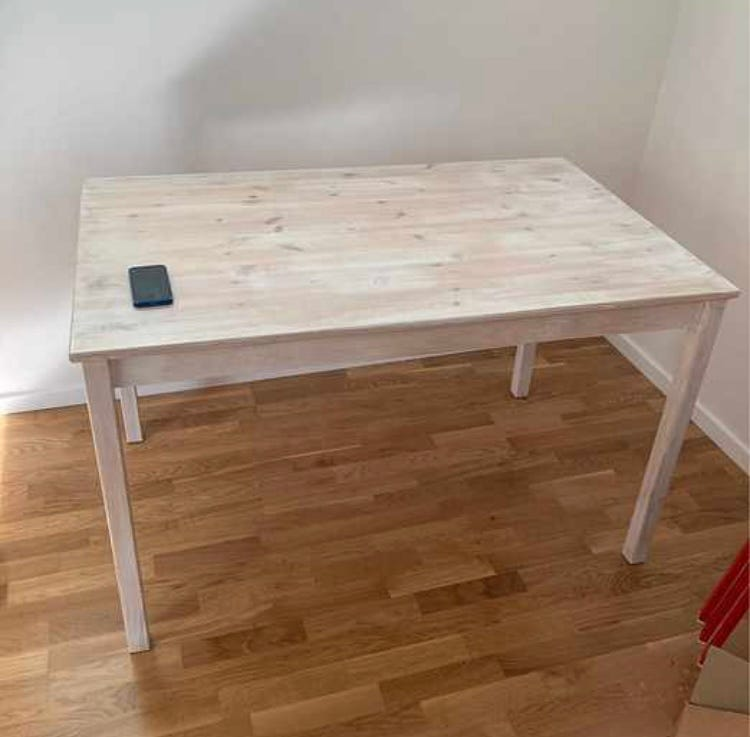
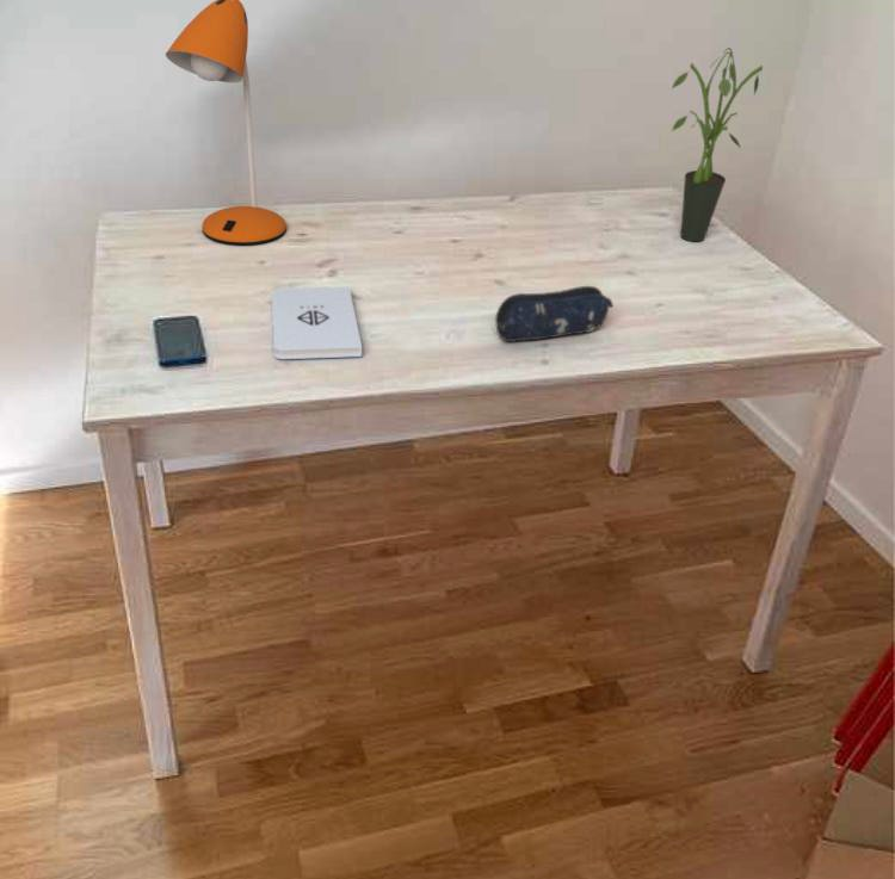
+ pencil case (553, 314)
+ potted plant (703, 150)
+ desk lamp (246, 125)
+ notepad (314, 320)
